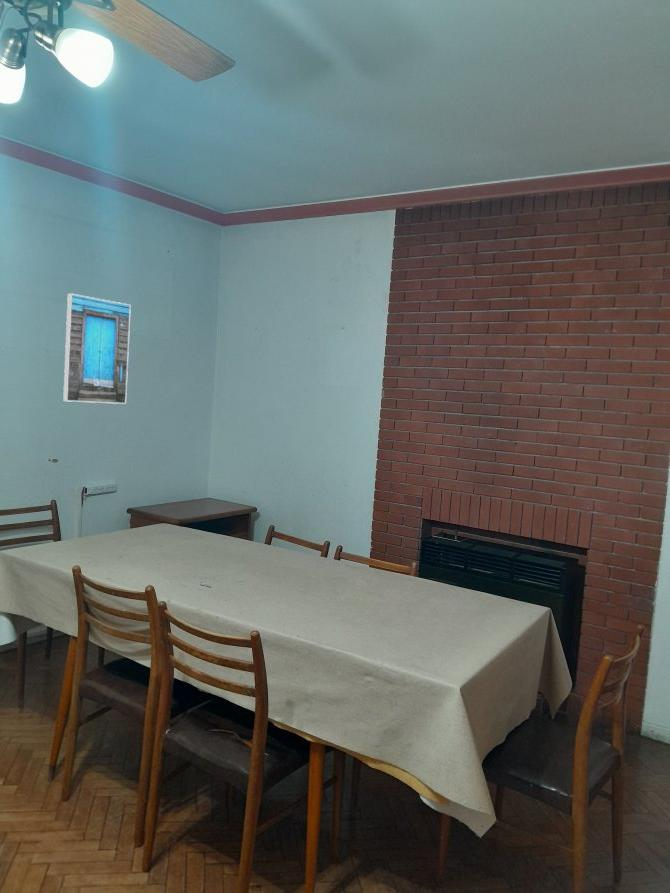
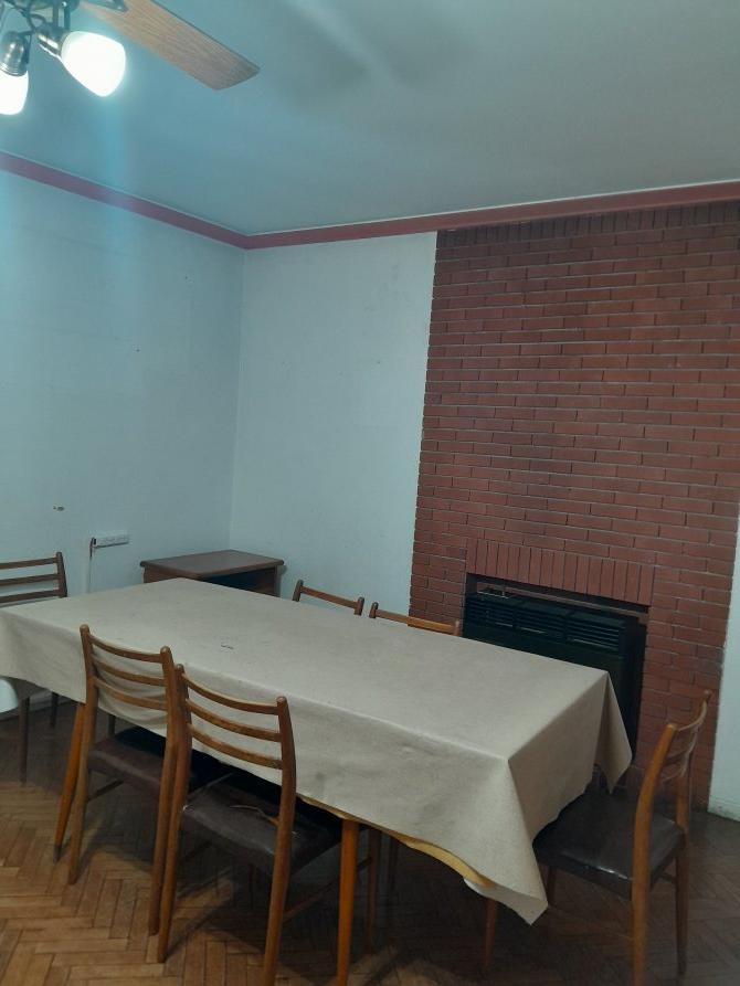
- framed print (98, 351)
